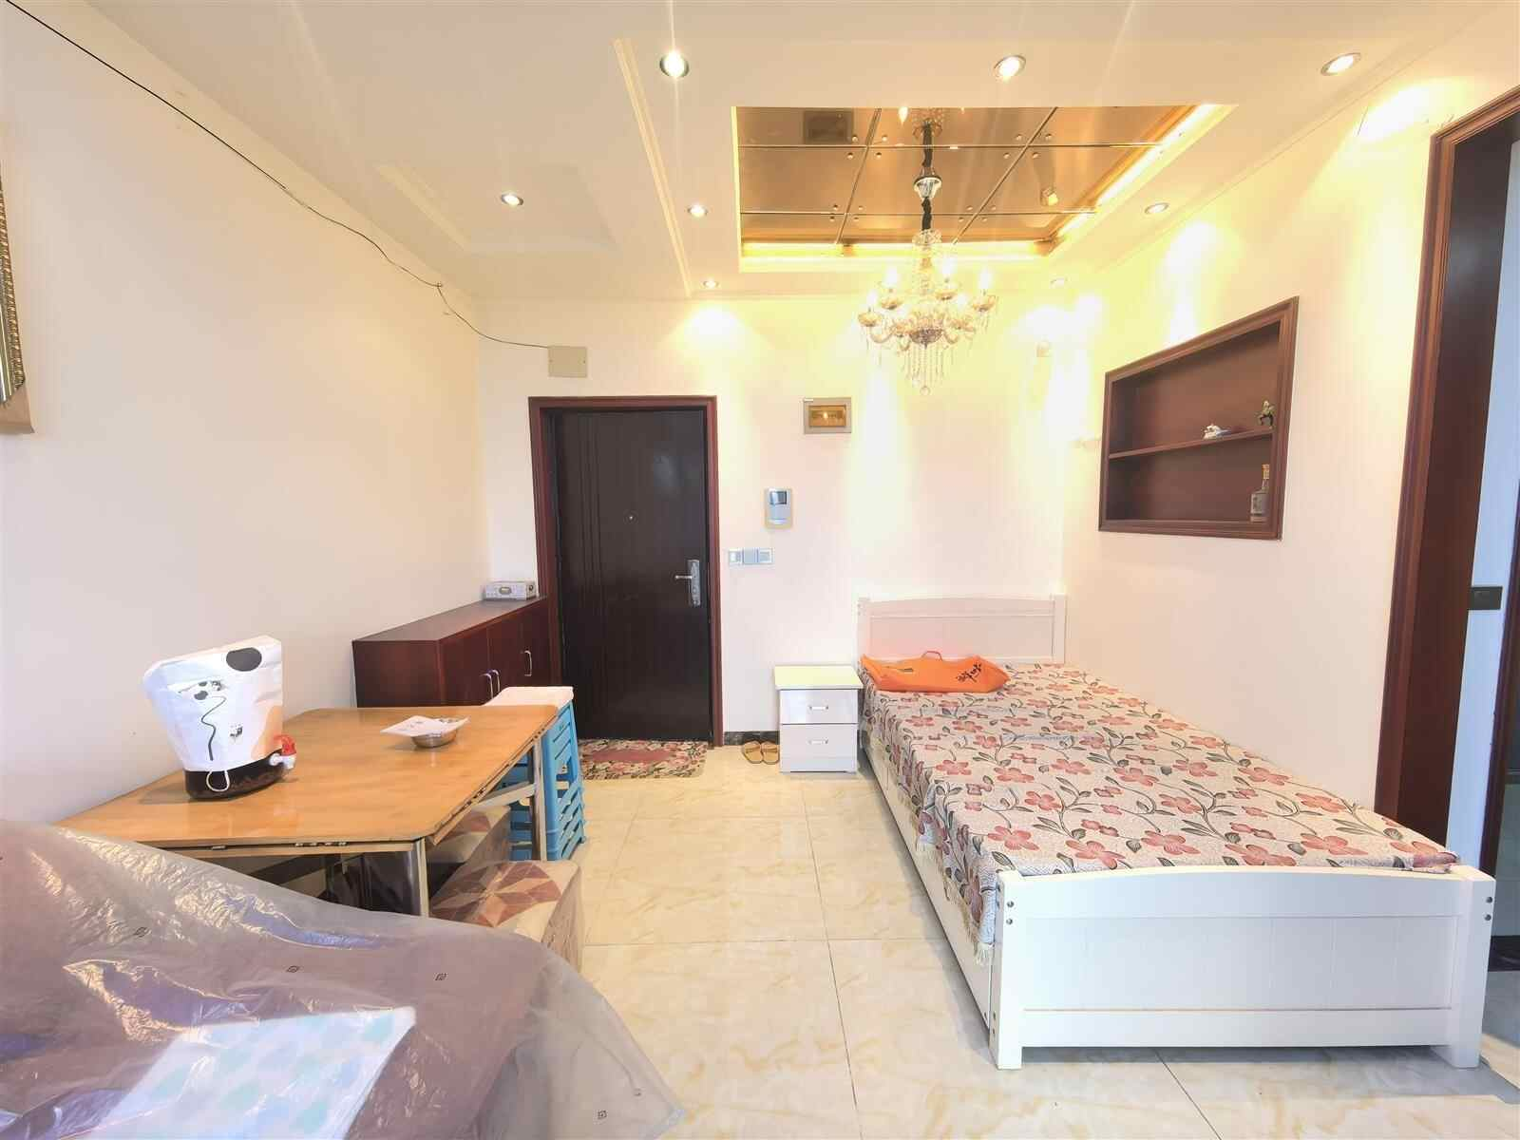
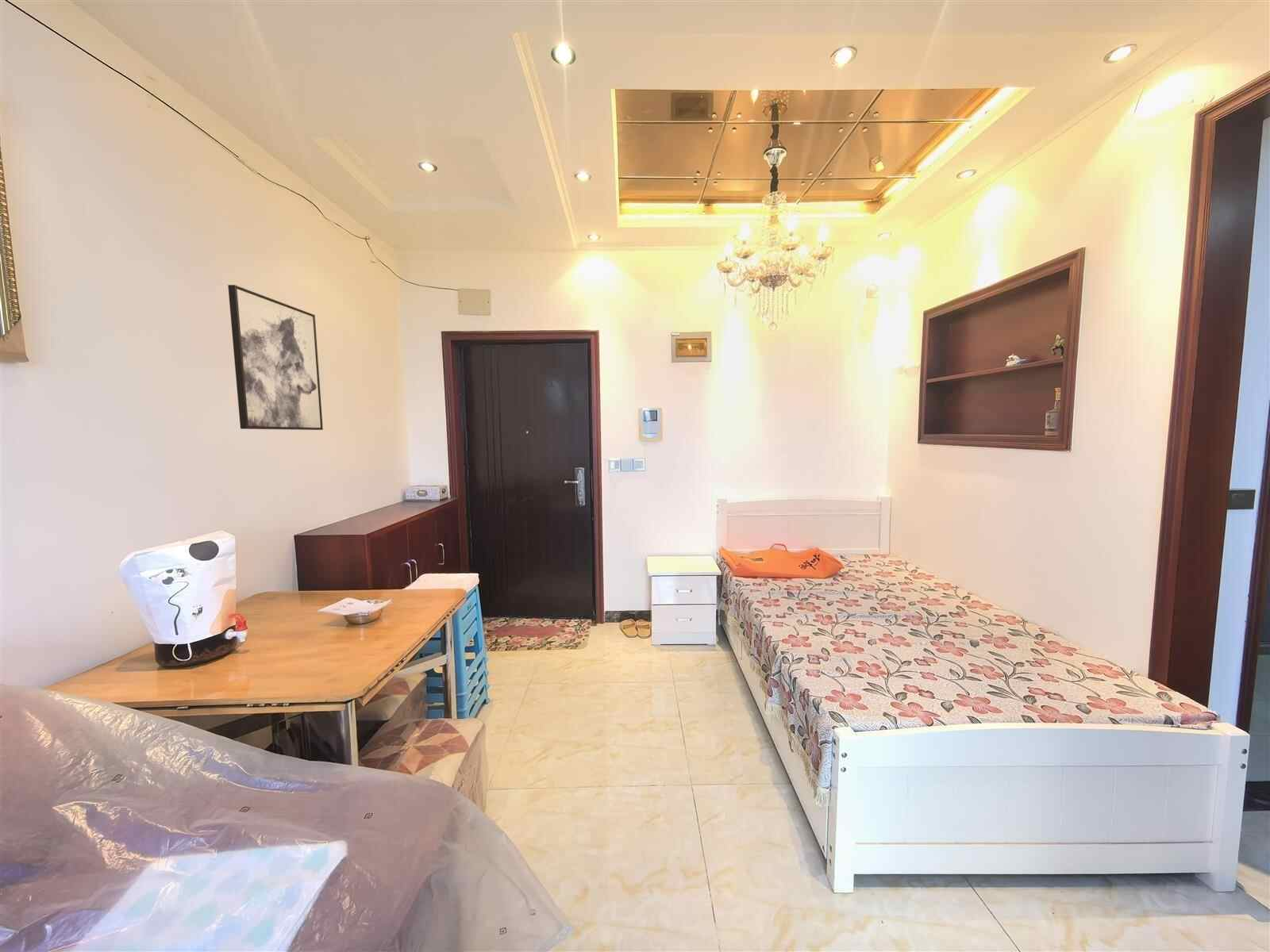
+ wall art (281, 366)
